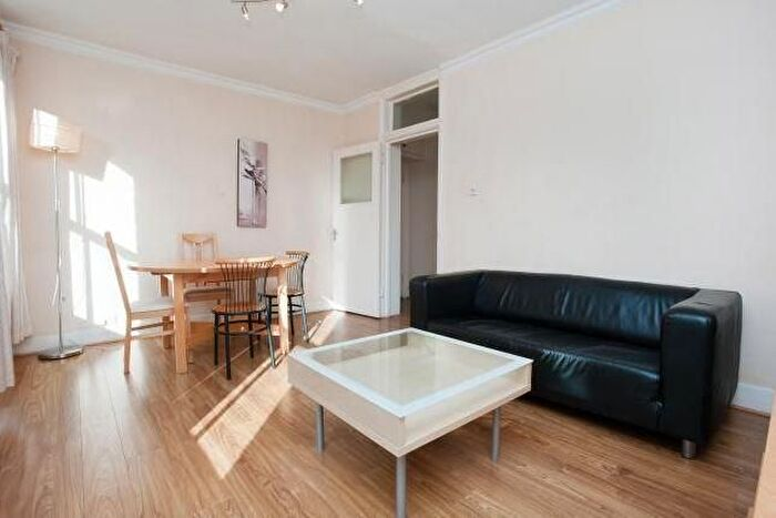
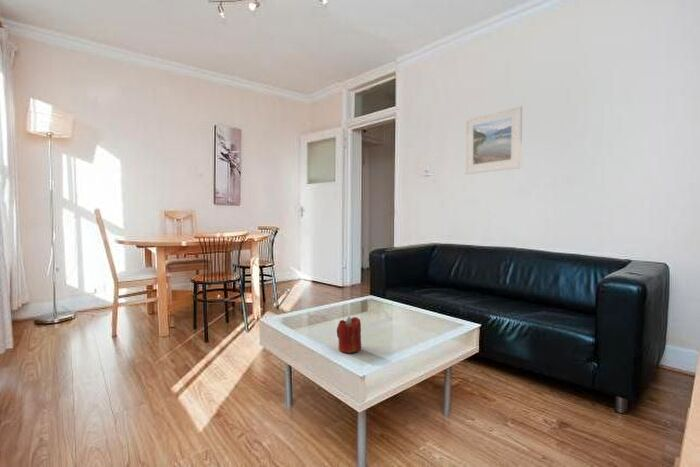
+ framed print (491, 142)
+ candle (349, 332)
